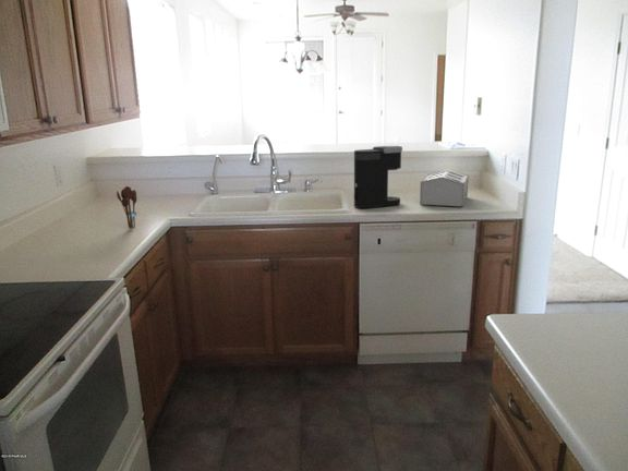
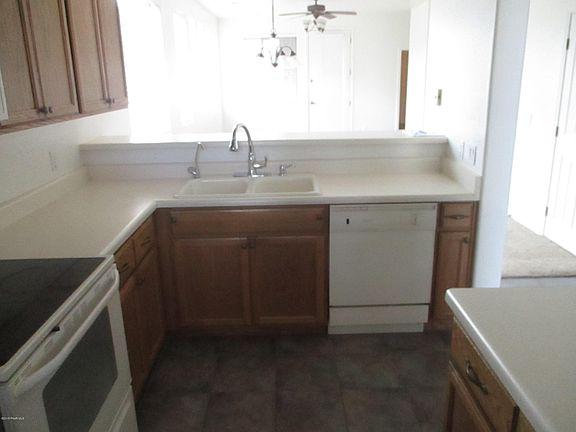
- coffee maker (377, 177)
- toaster (445, 186)
- utensil holder (129, 207)
